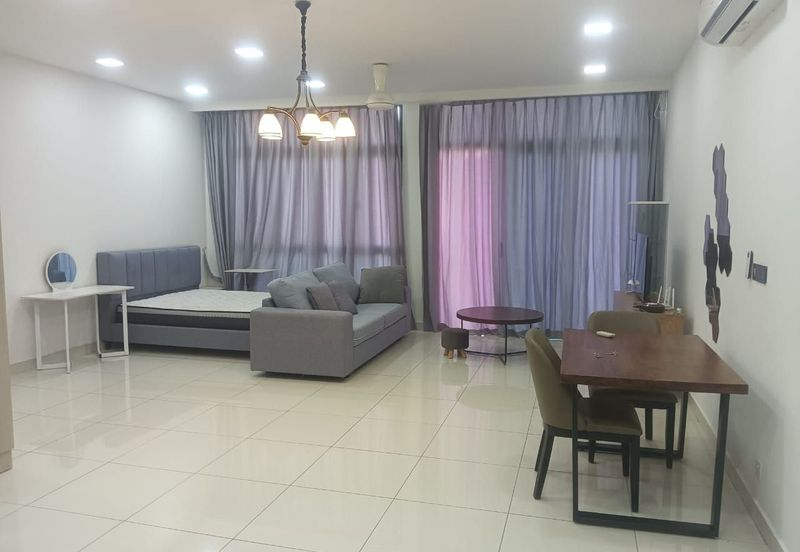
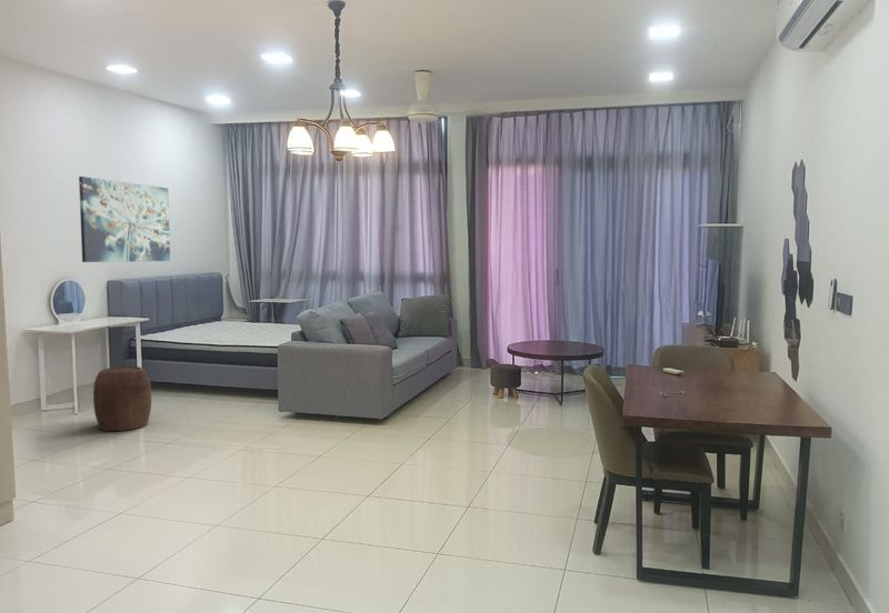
+ stool (122, 396)
+ wall art (128, 222)
